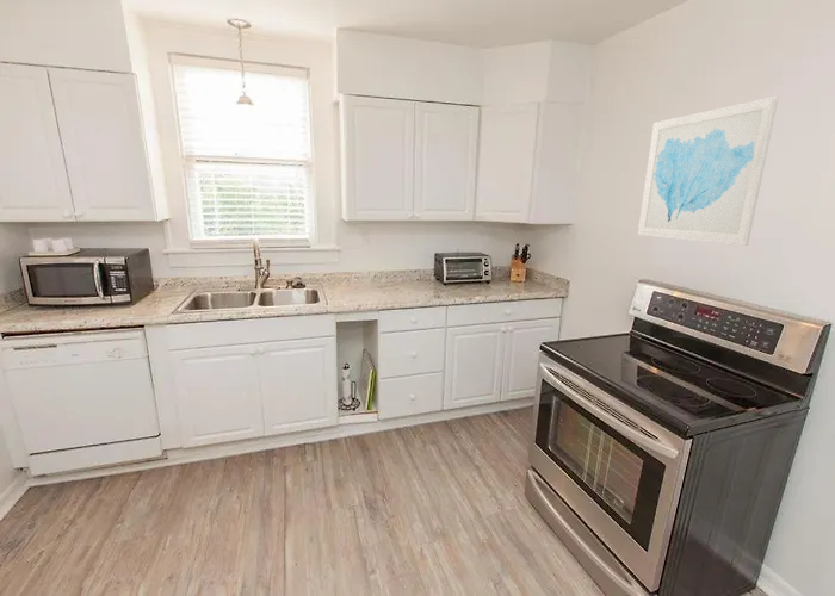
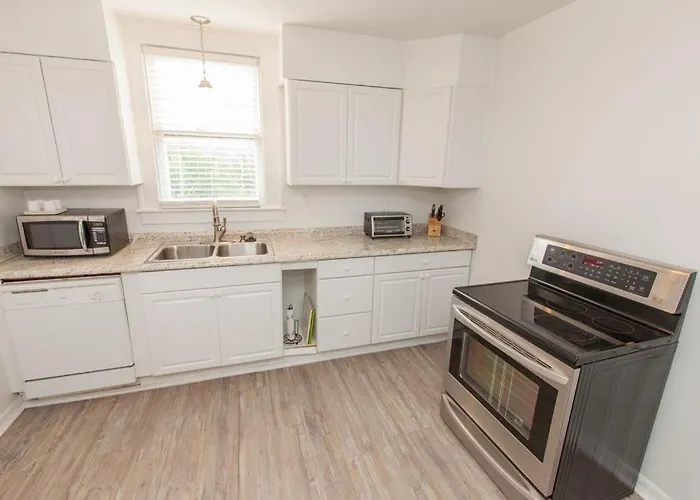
- wall art (695, 178)
